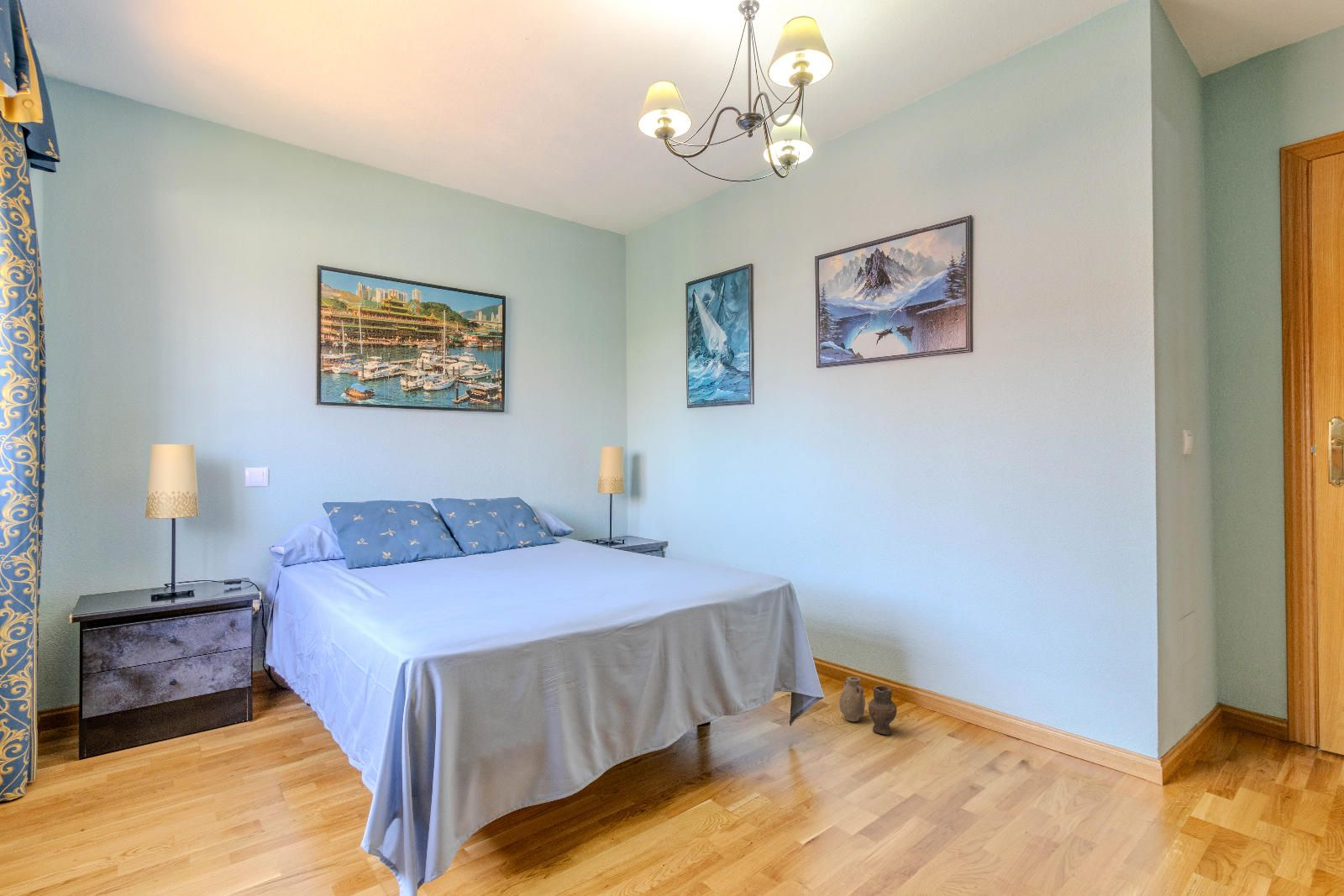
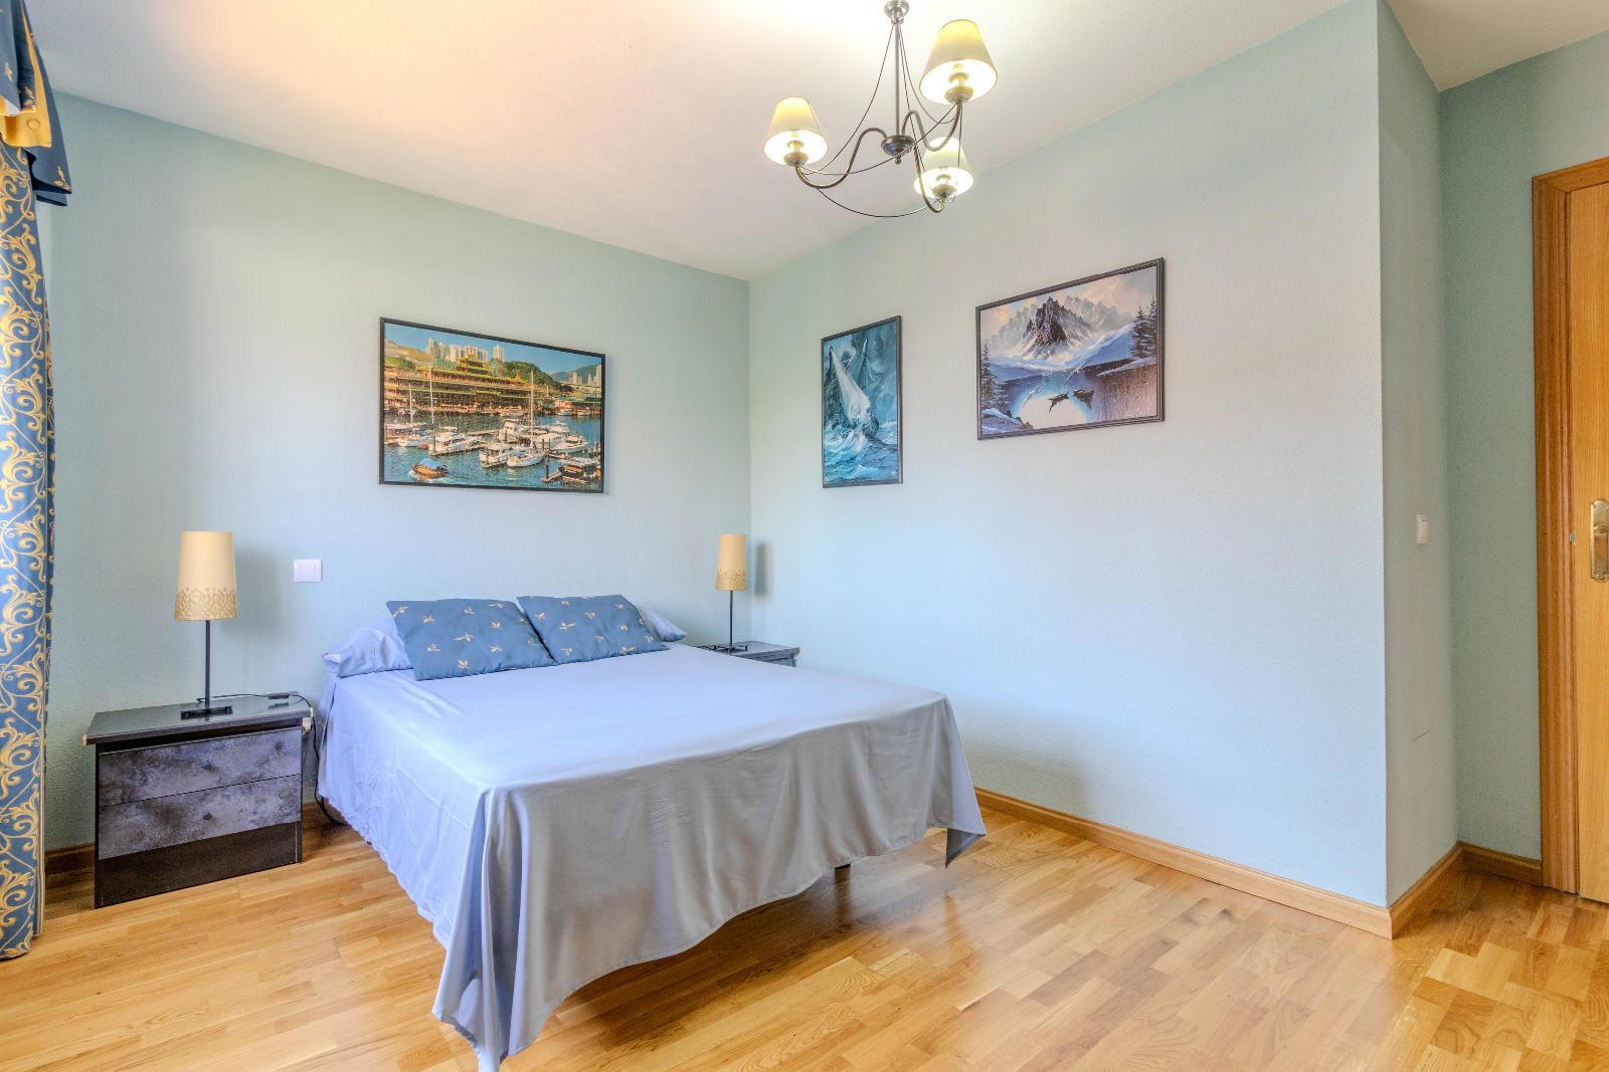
- vase (869, 704)
